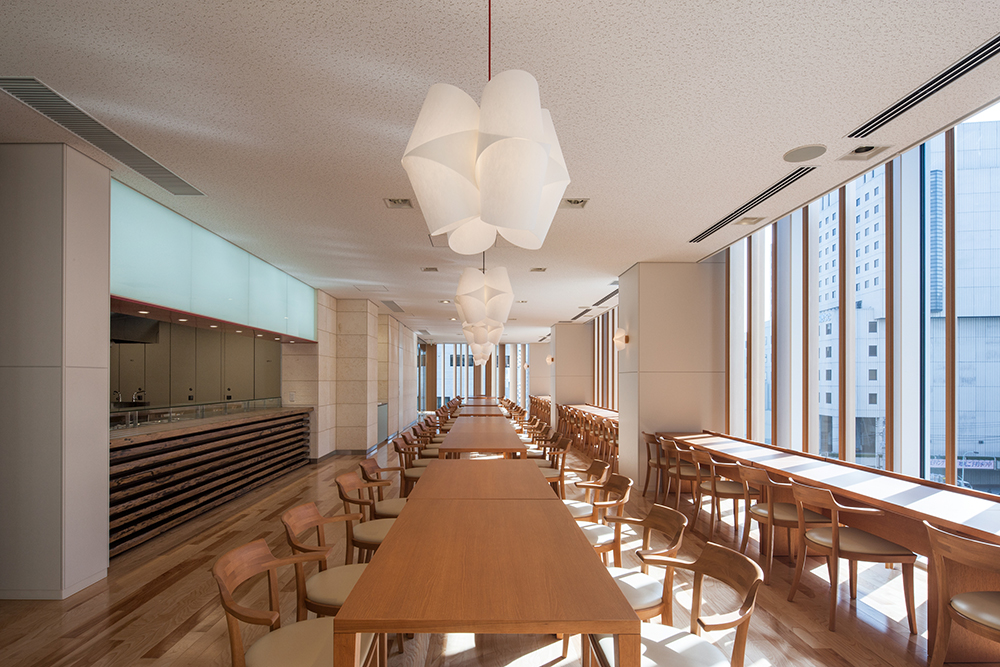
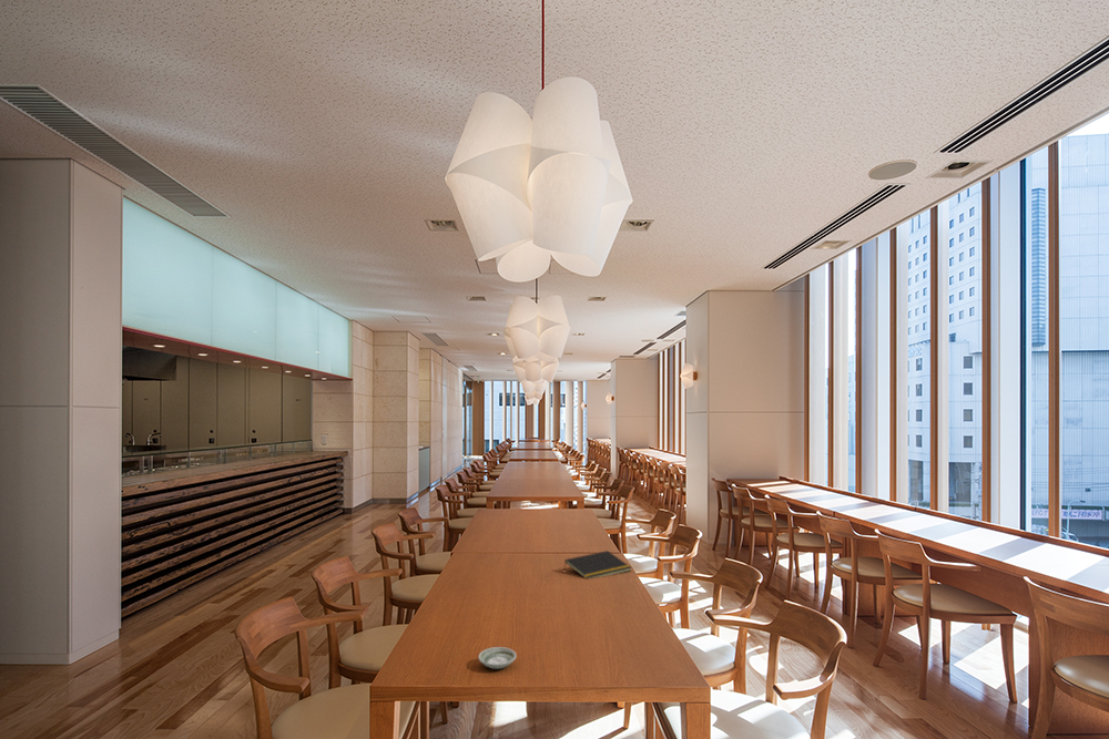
+ saucer (497, 659)
+ notepad (598, 564)
